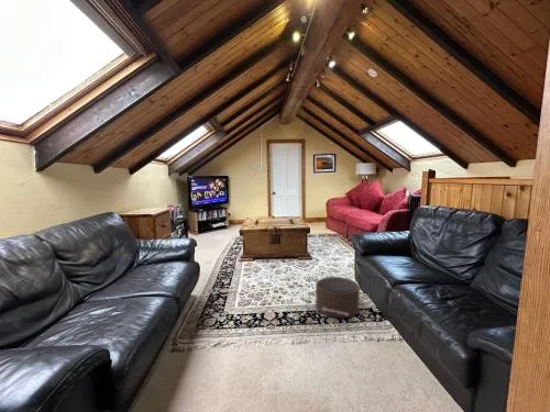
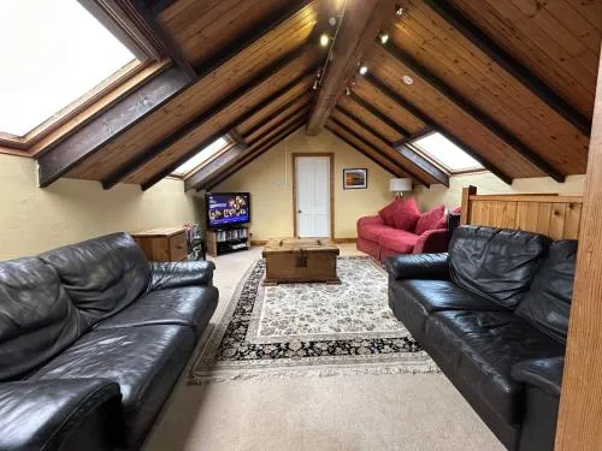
- pouf (340, 297)
